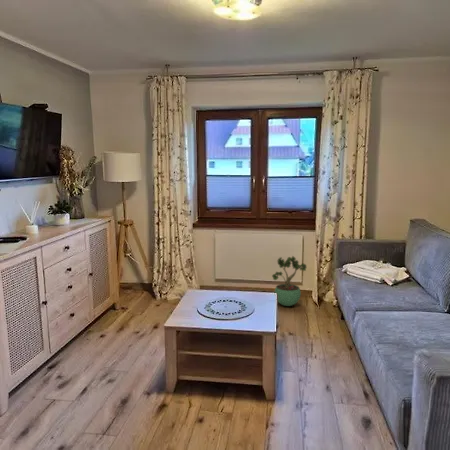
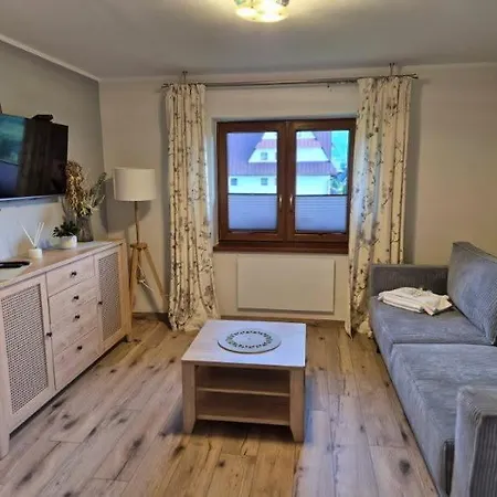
- potted plant (289, 280)
